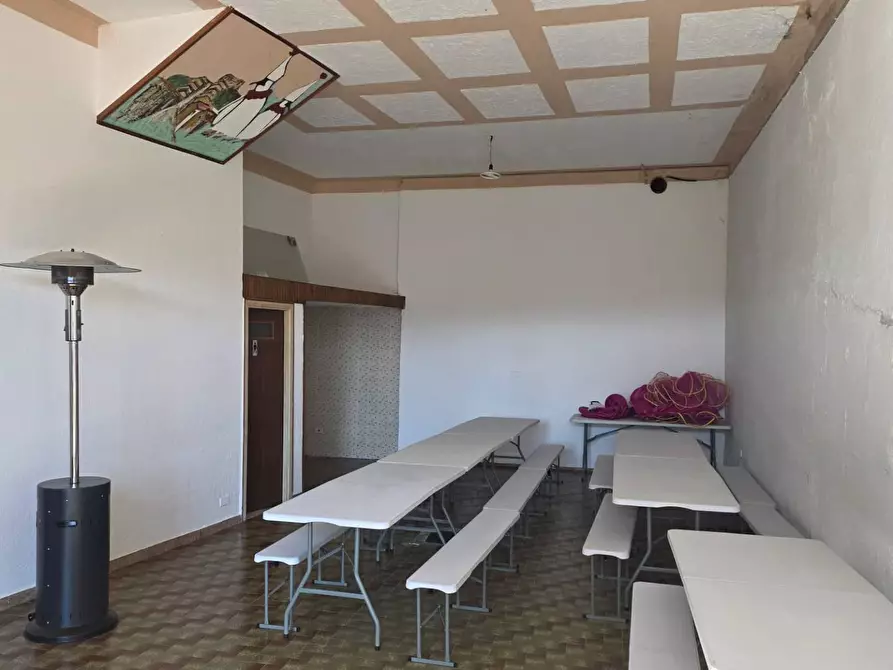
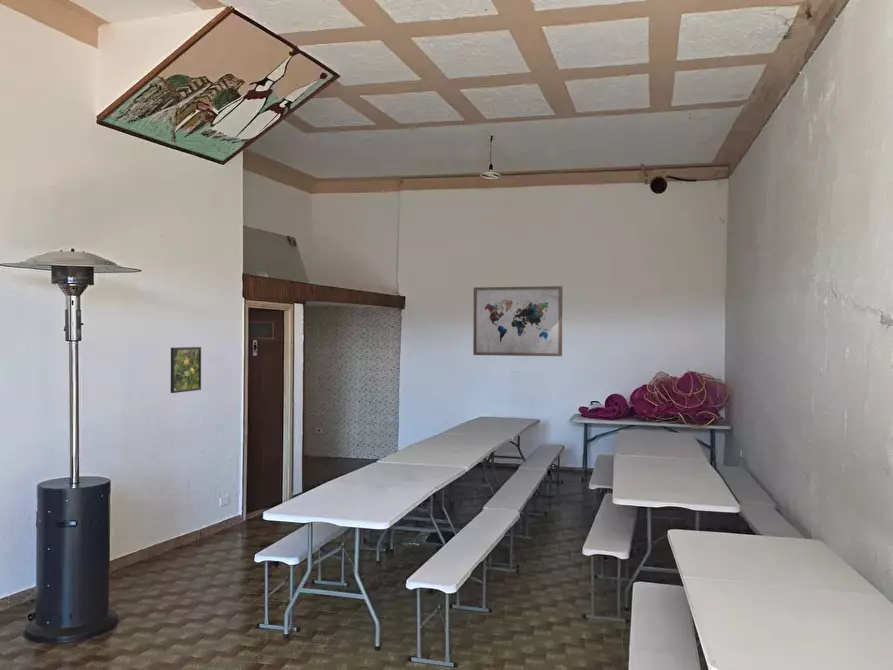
+ wall art (517, 321)
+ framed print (186, 369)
